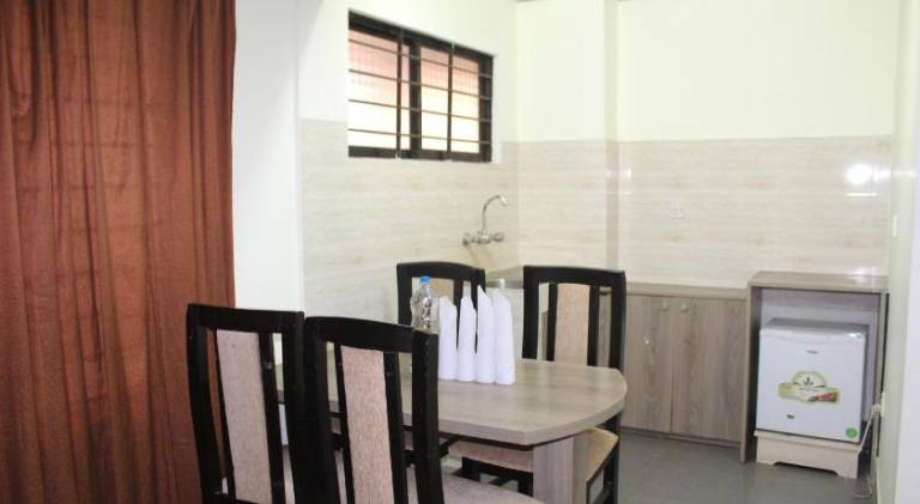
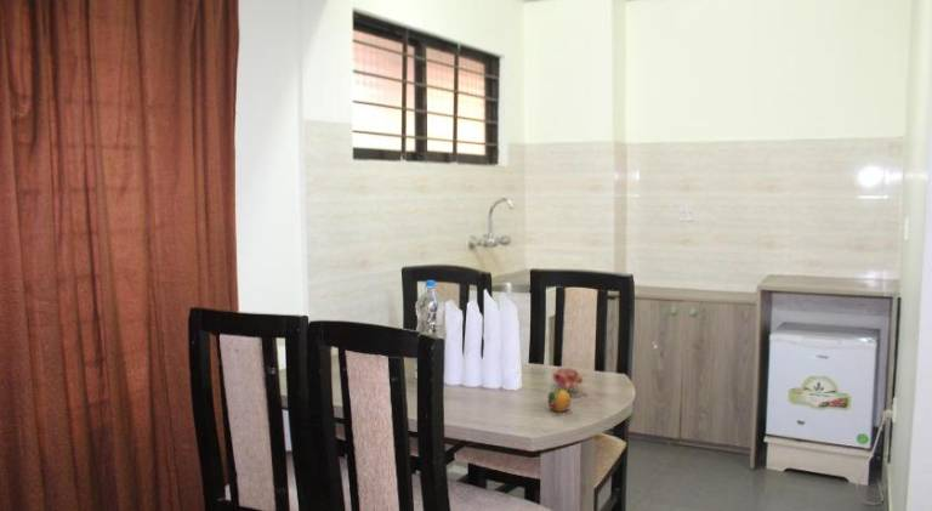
+ flower (568, 380)
+ fruit (556, 397)
